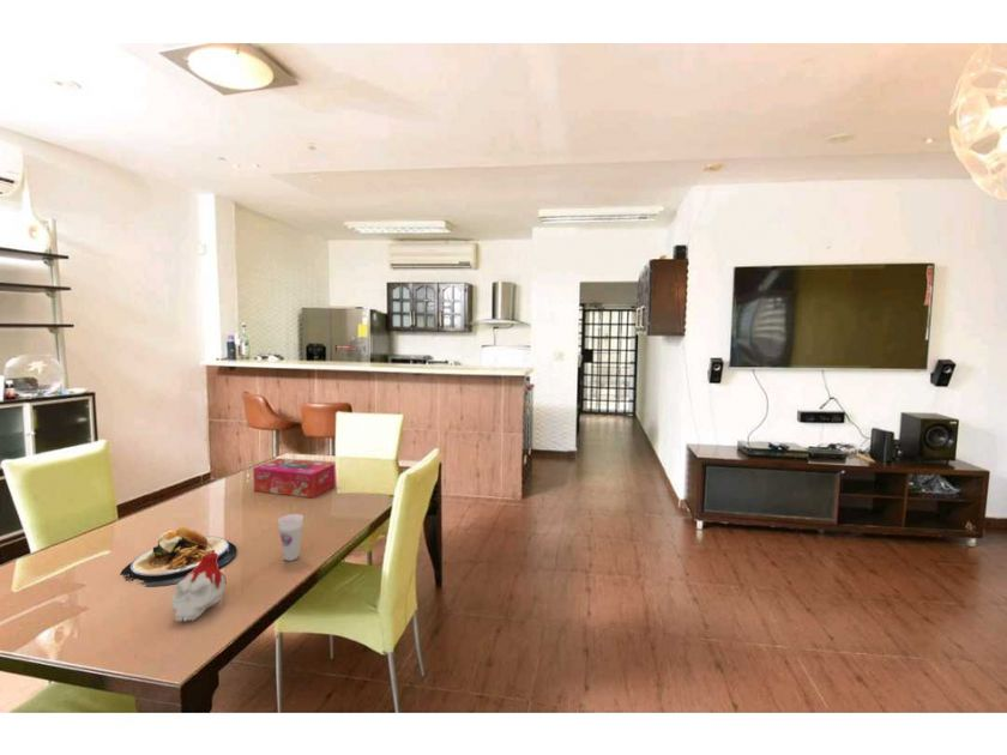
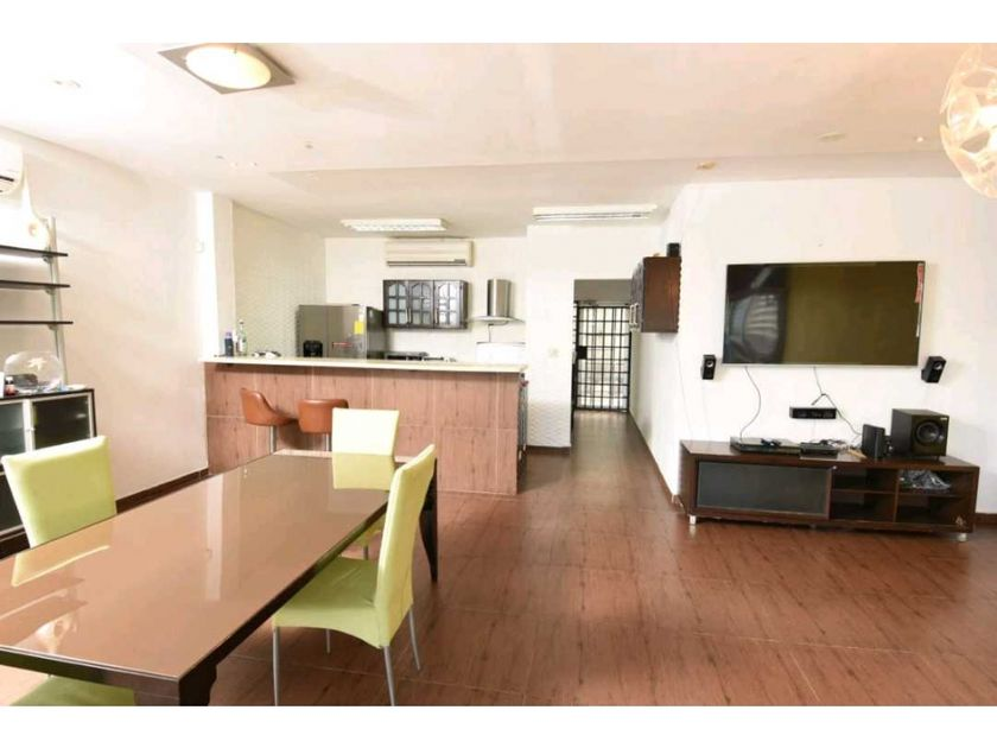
- candle (199, 585)
- plate (180, 548)
- cup (290, 538)
- tissue box (295, 477)
